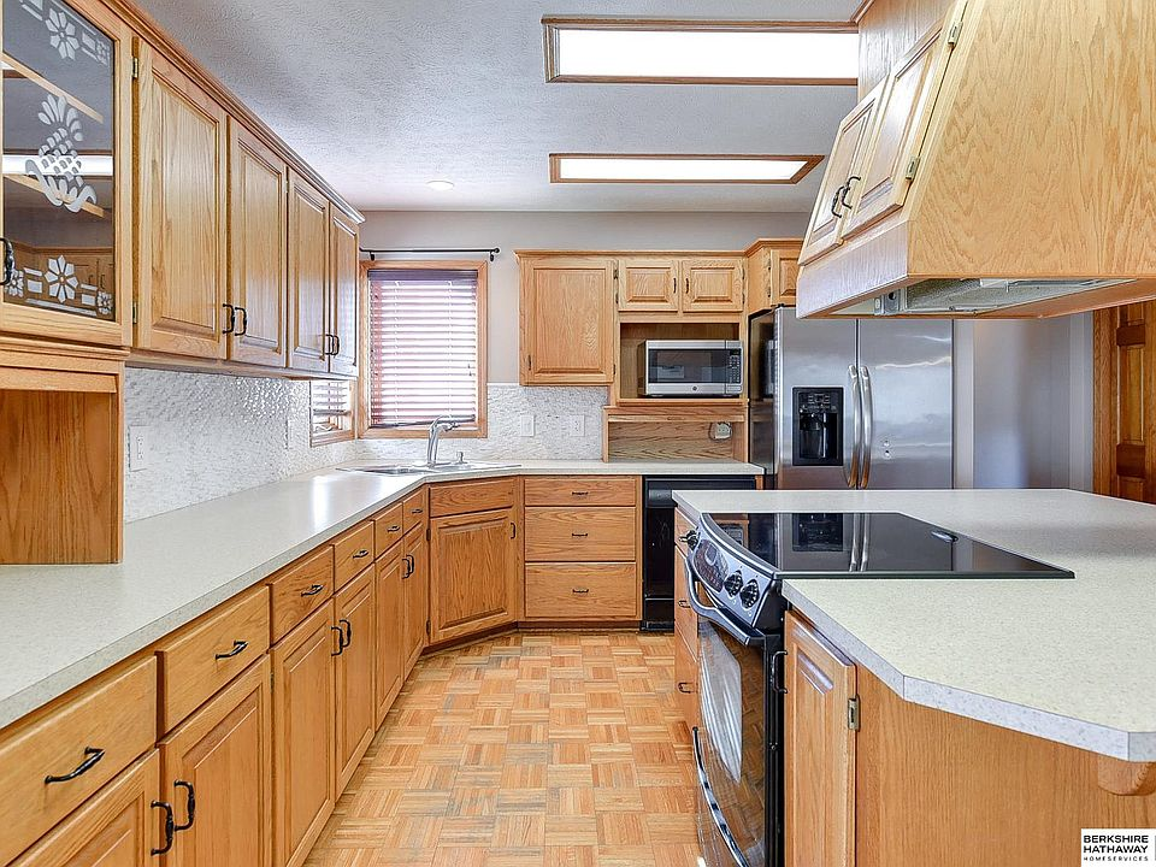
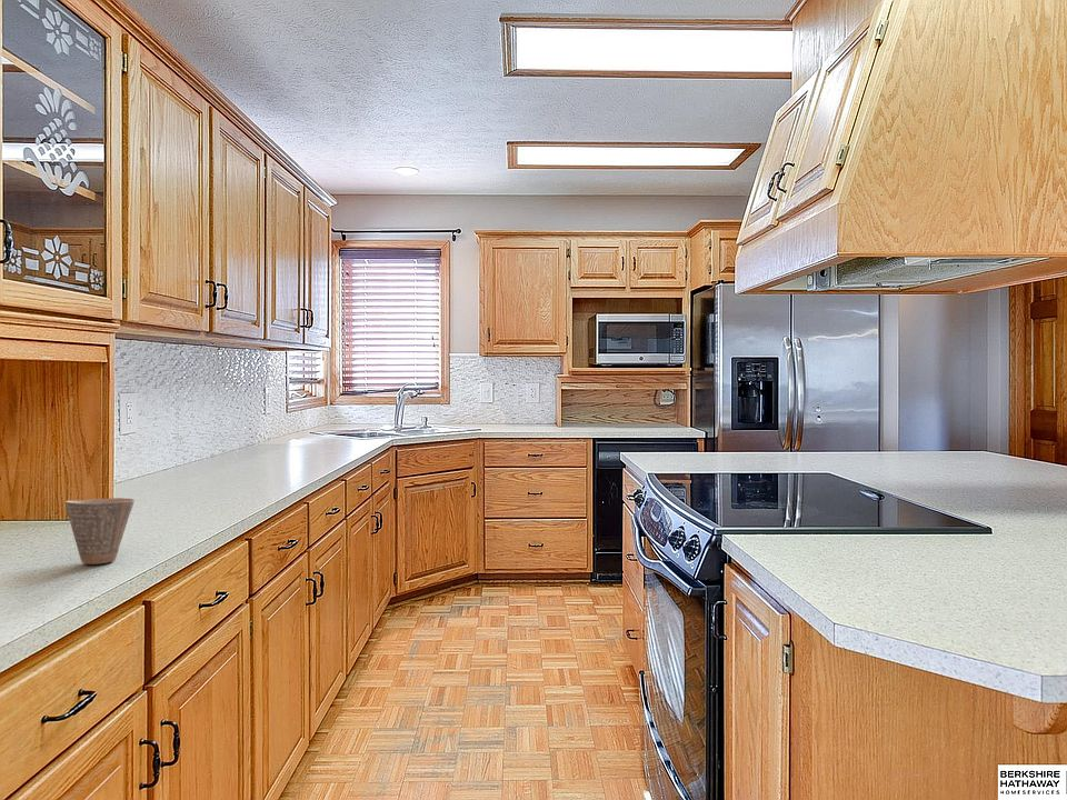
+ cup (100, 530)
